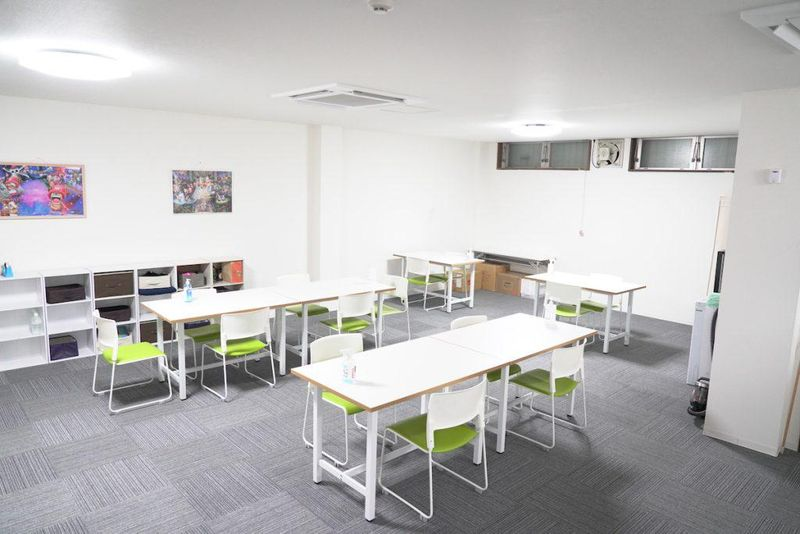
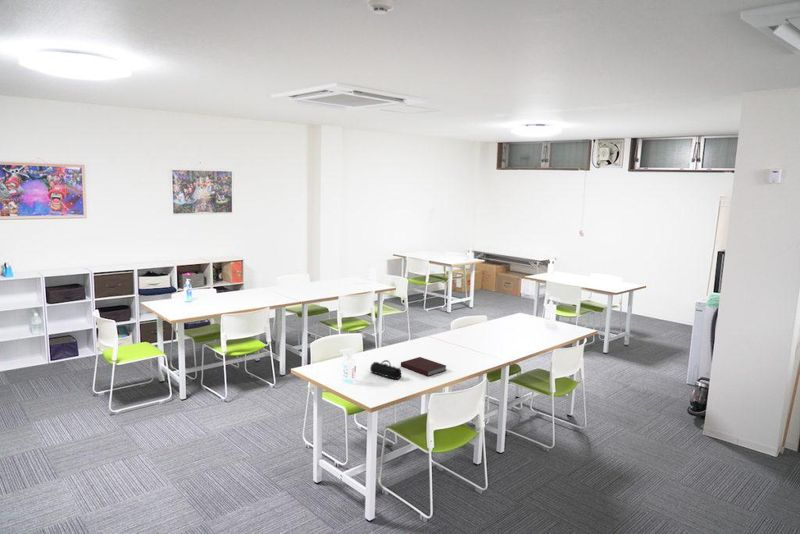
+ notebook (423, 366)
+ pencil case (385, 367)
